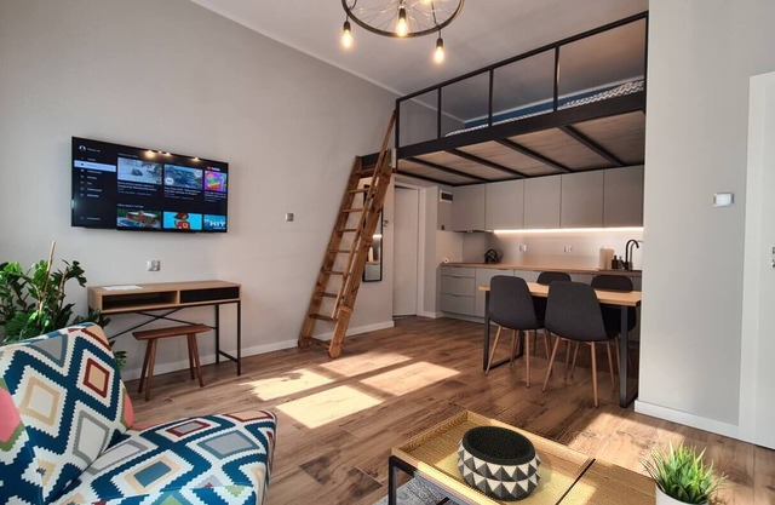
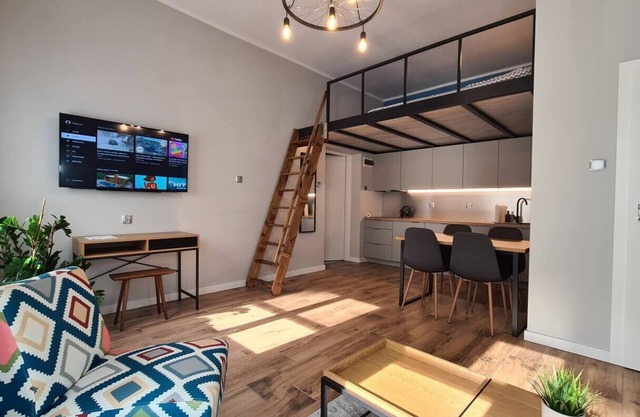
- decorative bowl (496, 460)
